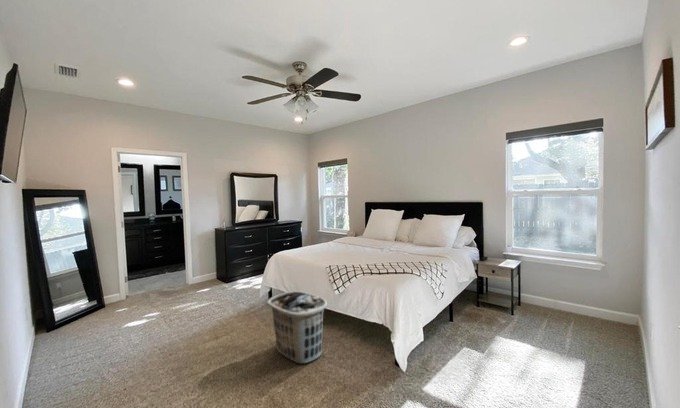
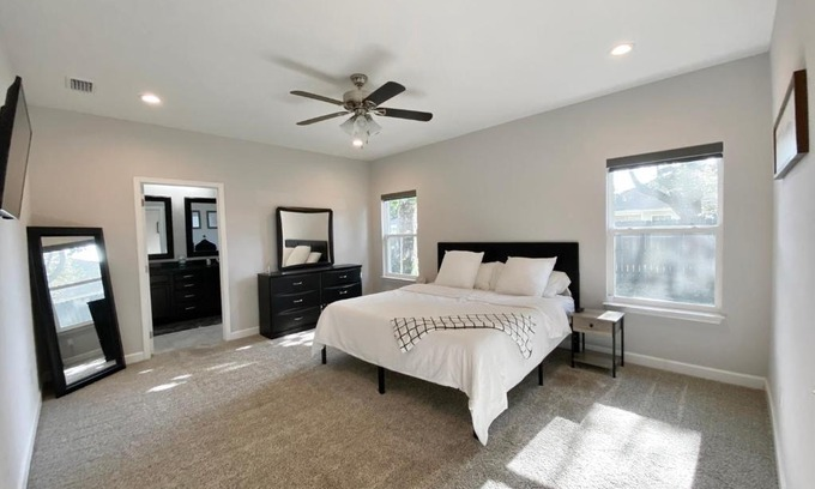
- clothes hamper (297, 321)
